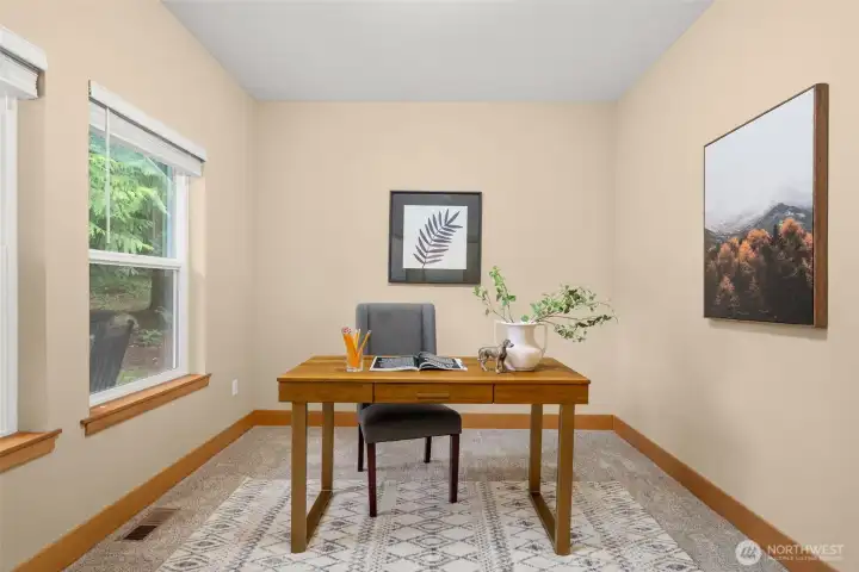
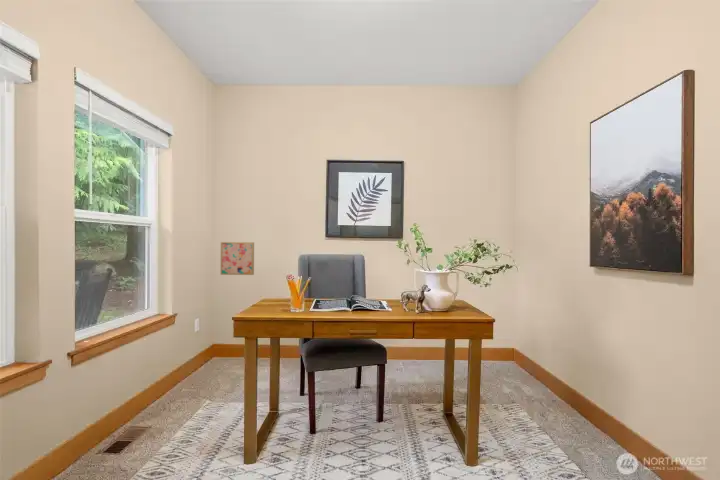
+ wall art (237, 258)
